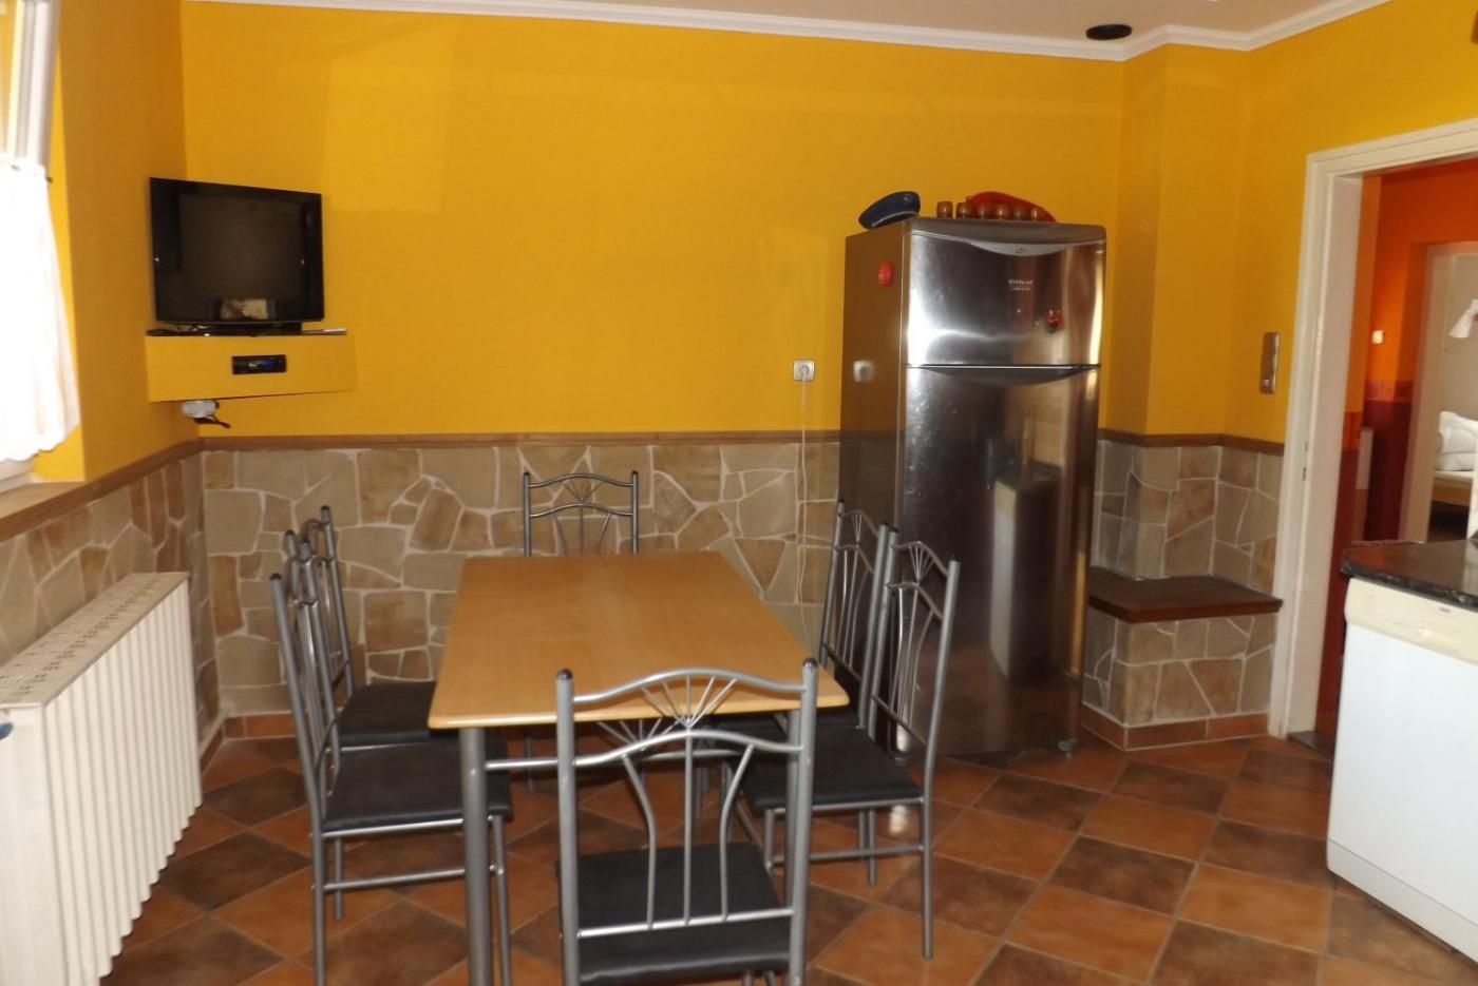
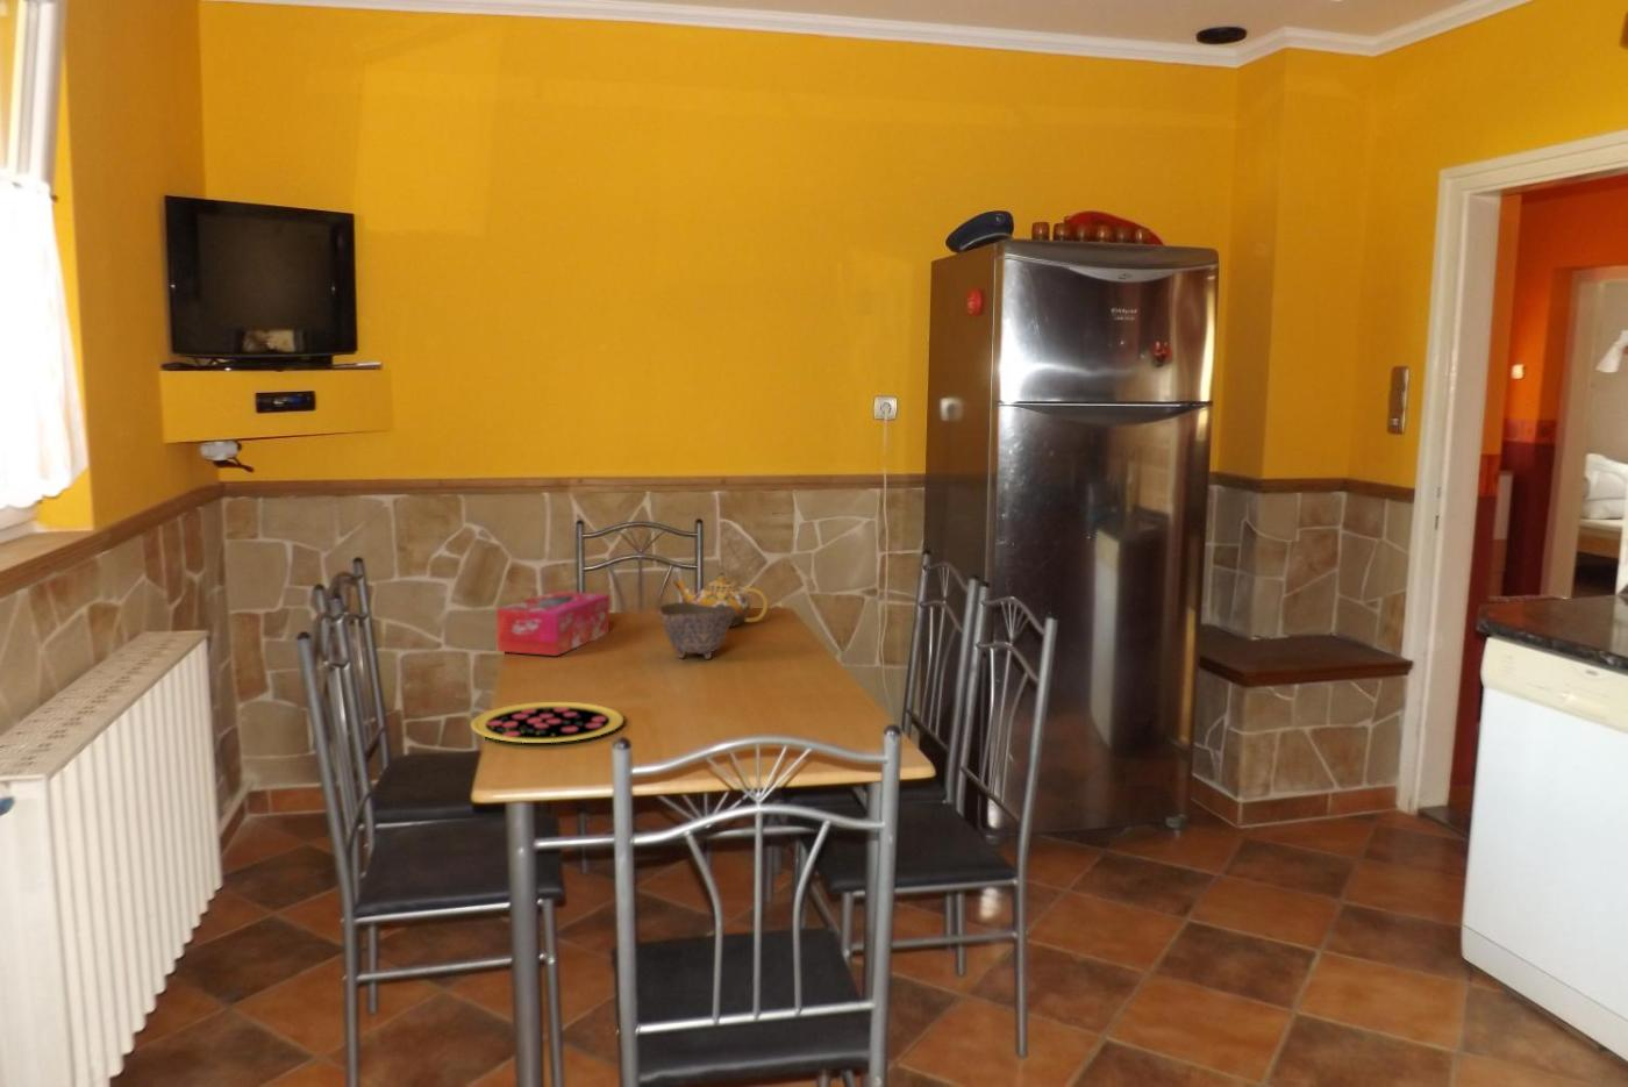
+ tissue box (554, 621)
+ pizza (547, 722)
+ teapot (719, 598)
+ bowl (696, 631)
